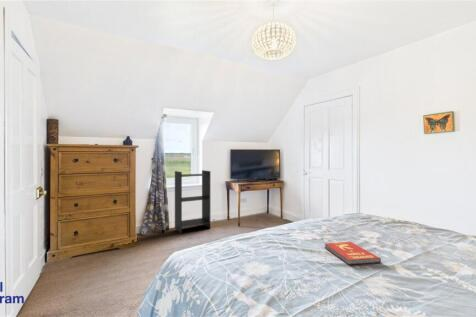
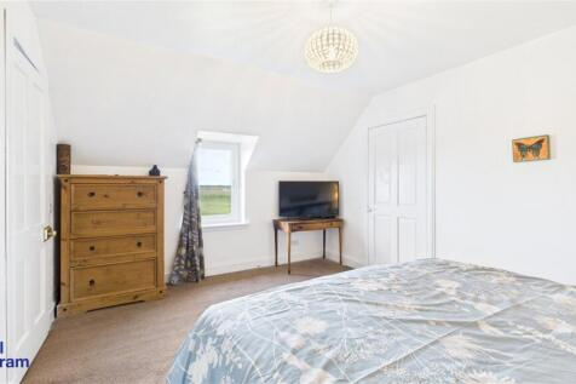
- bookshelf (192, 199)
- book (350, 252)
